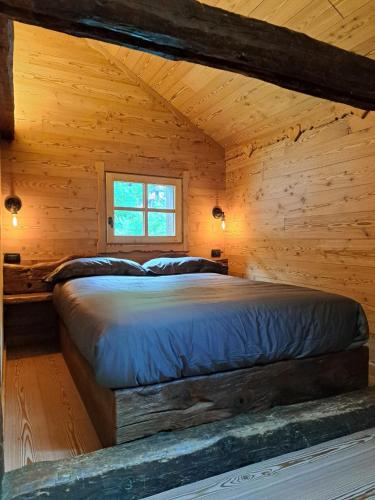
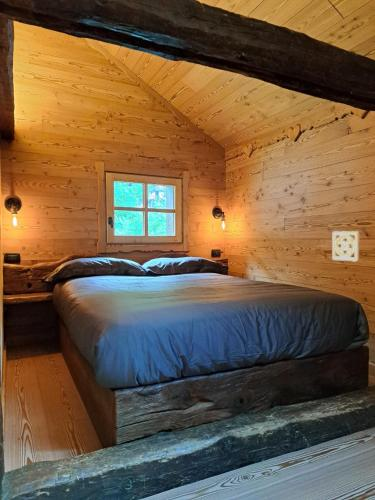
+ wall ornament (345, 246)
